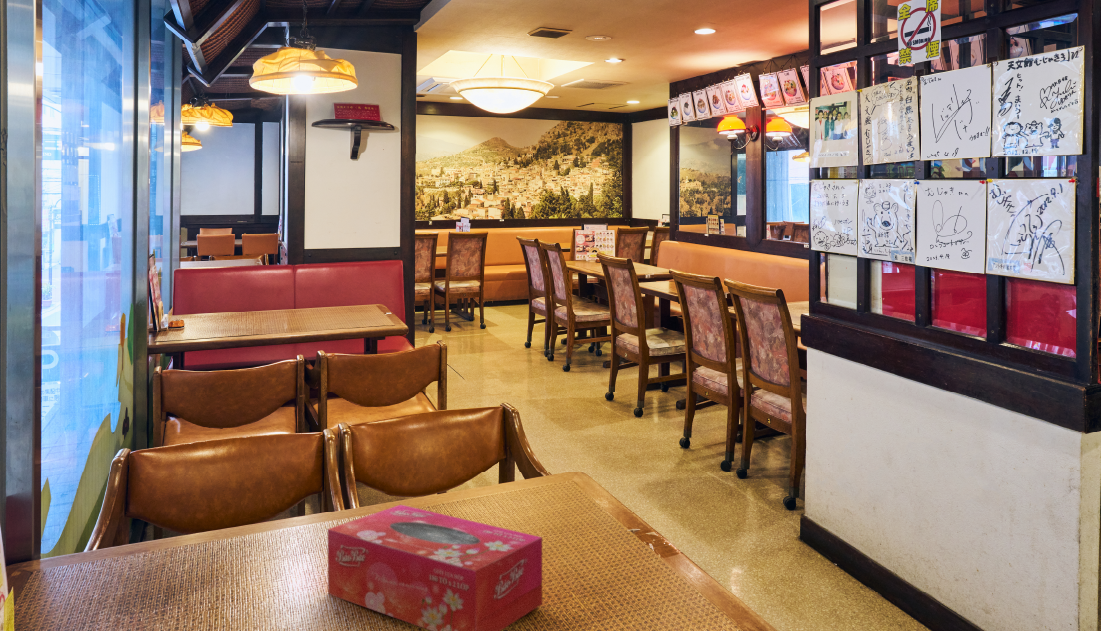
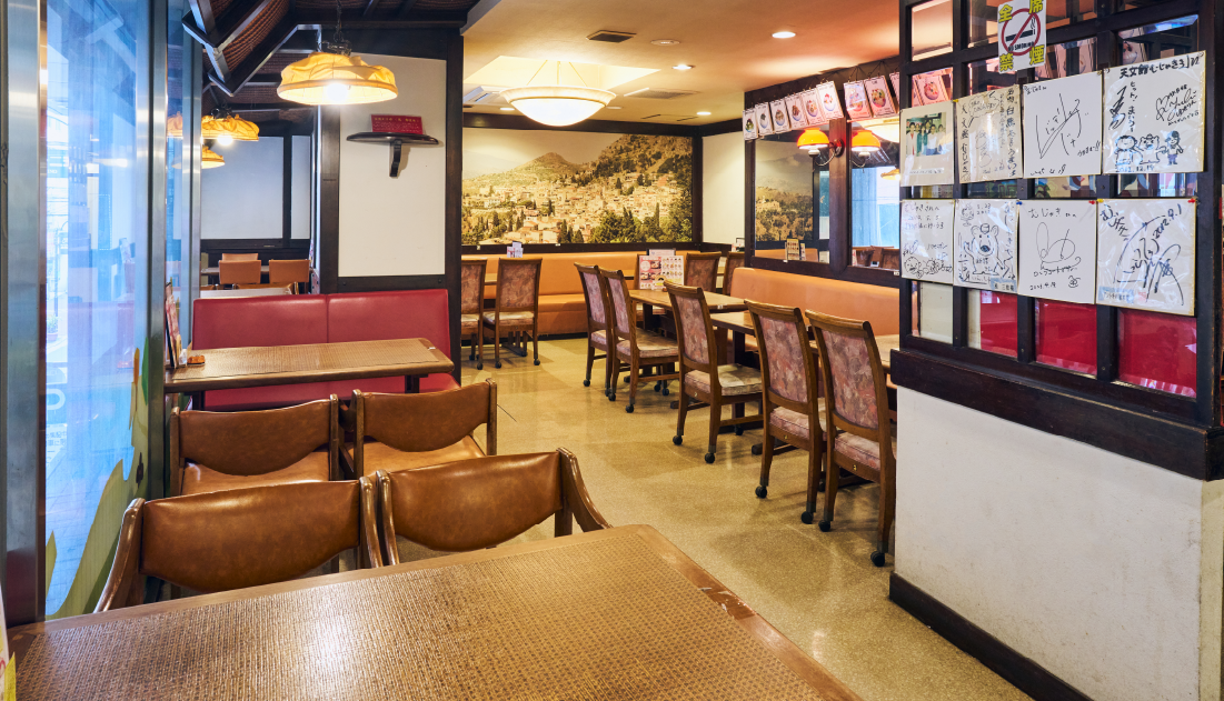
- tissue box (433, 566)
